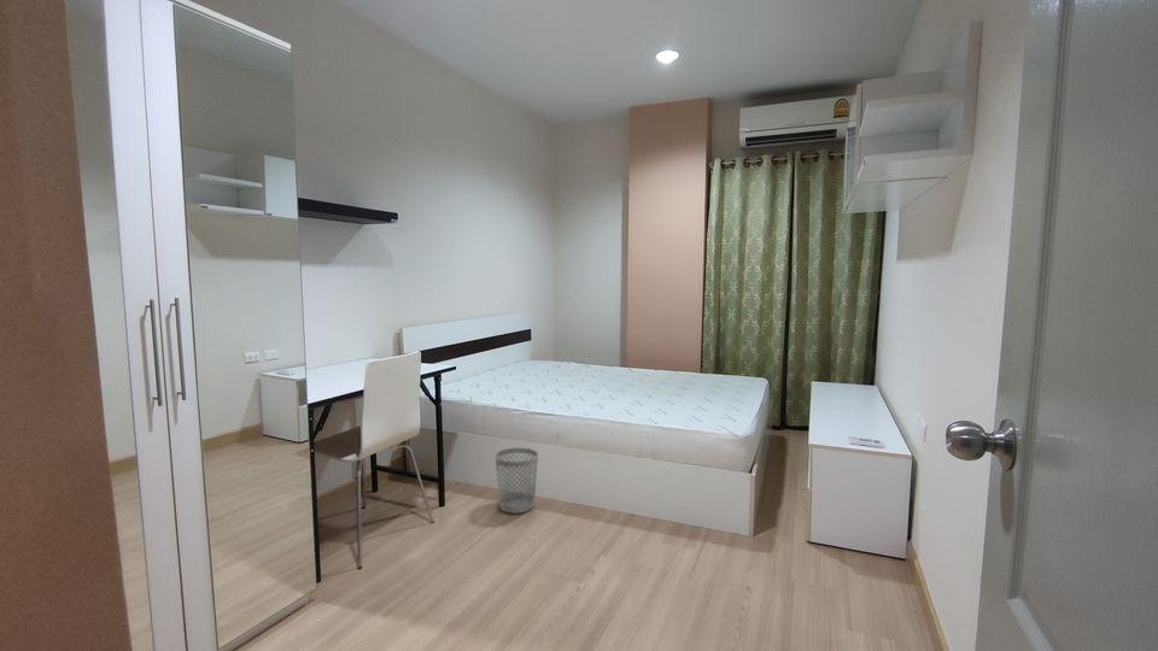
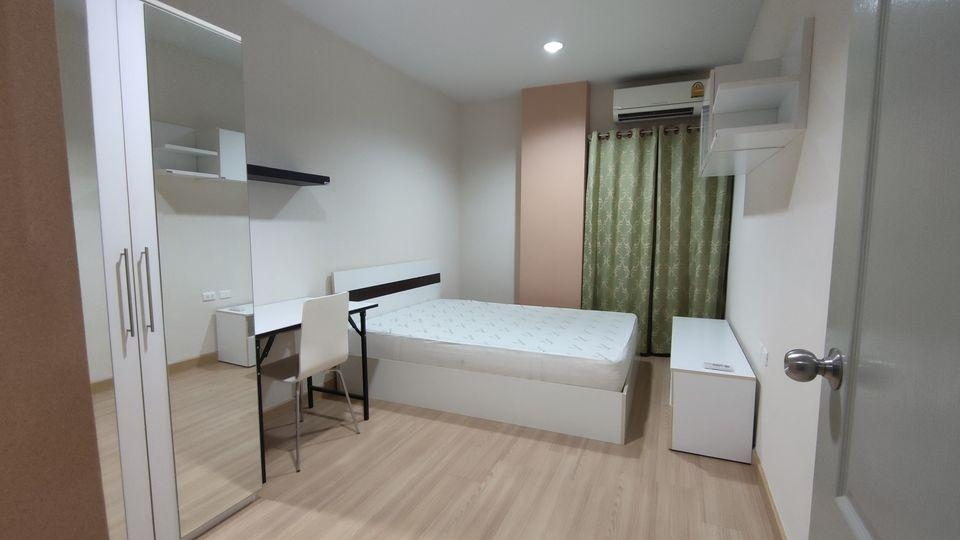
- wastebasket (515, 480)
